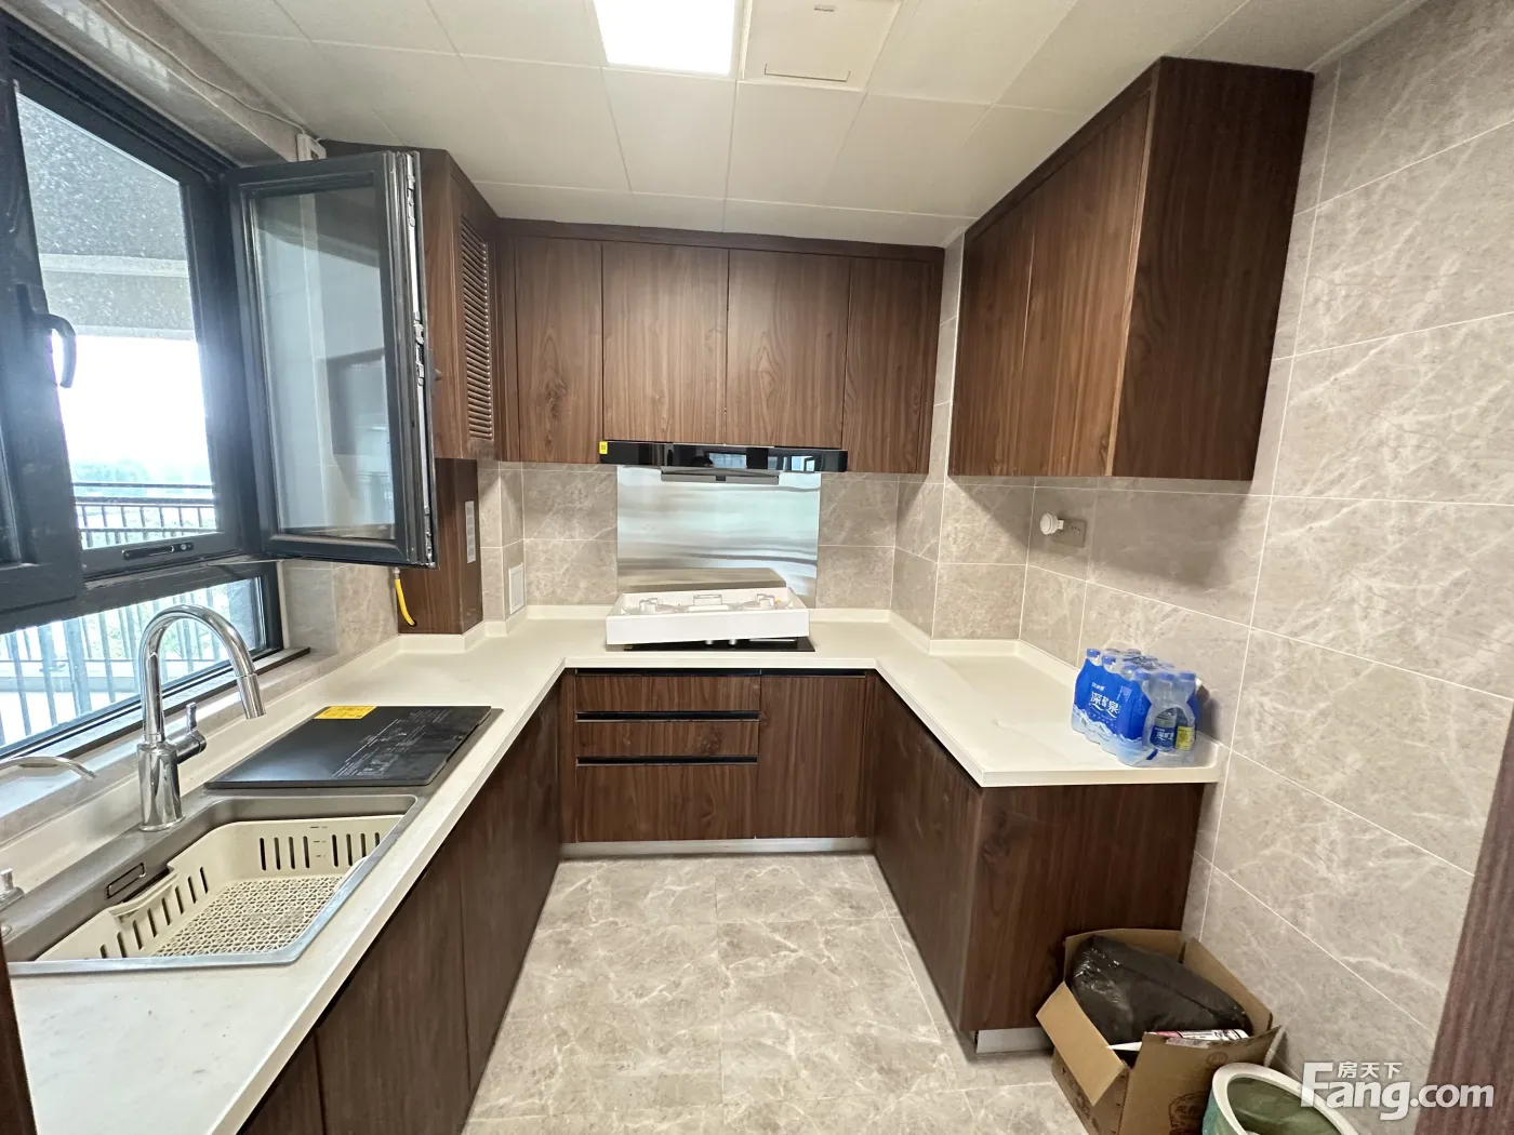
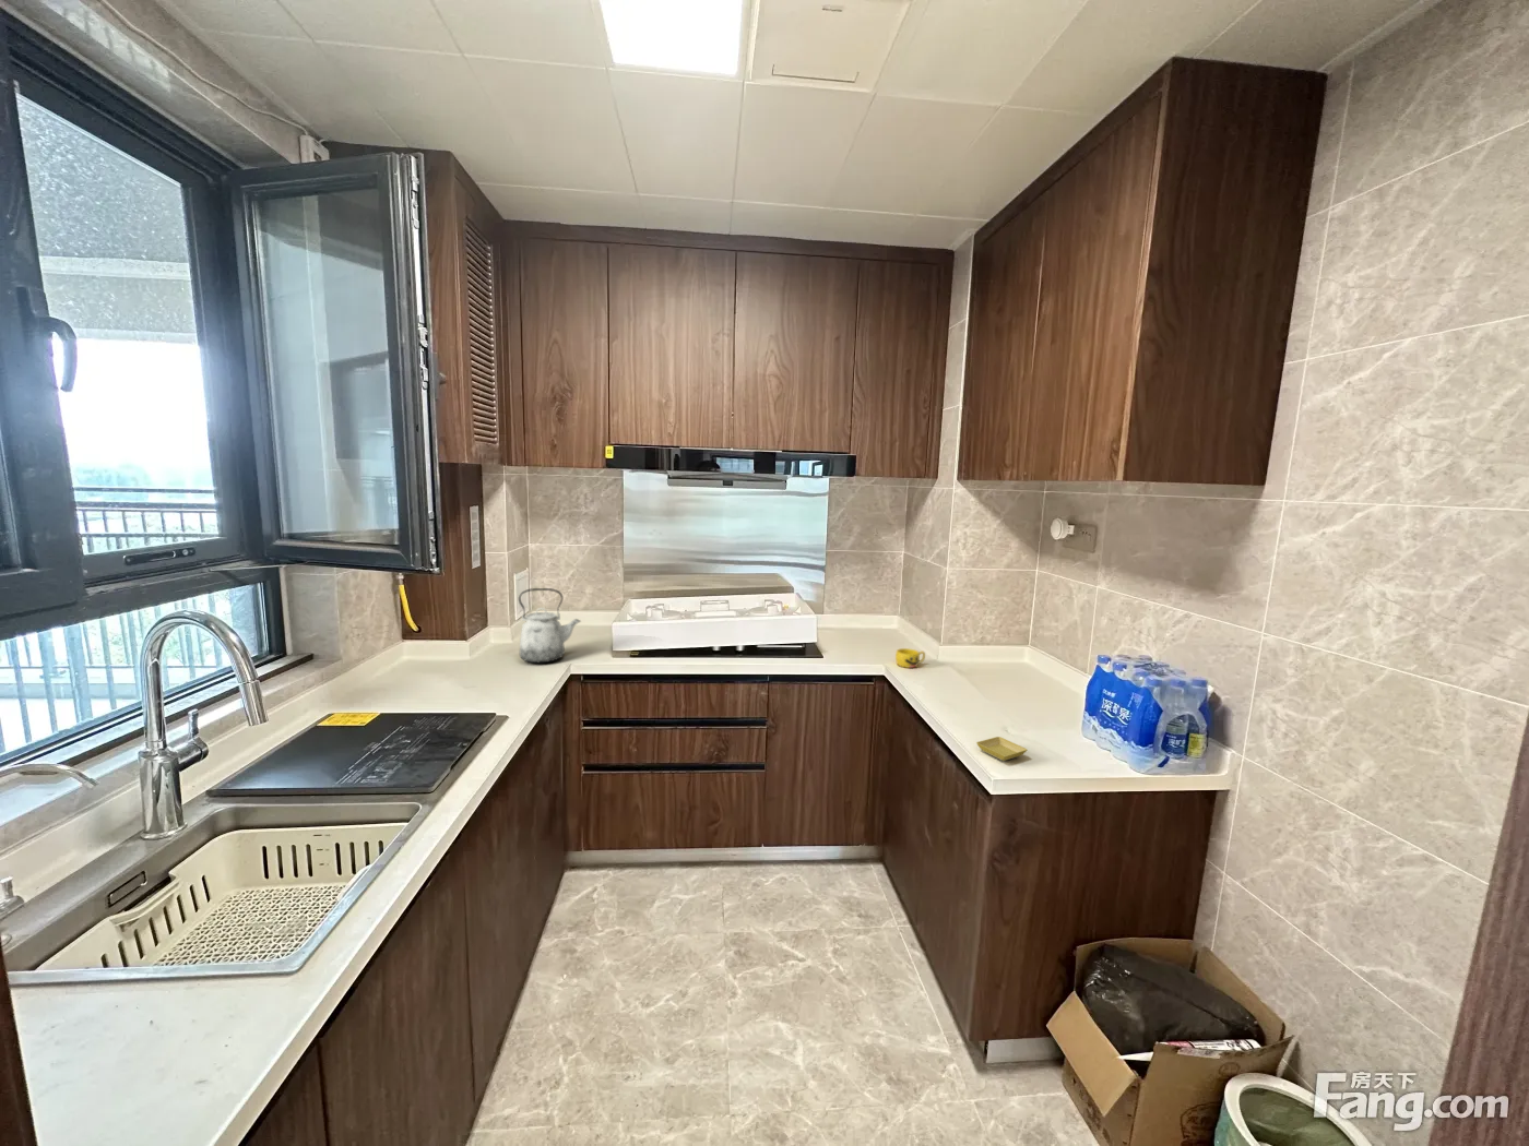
+ saucer (1000, 749)
+ kettle (549, 624)
+ cup (910, 658)
